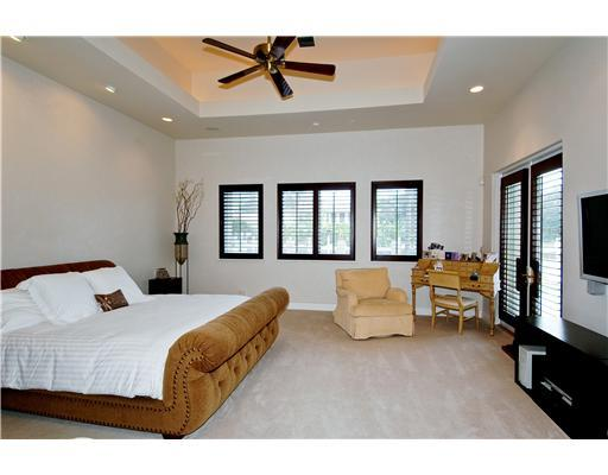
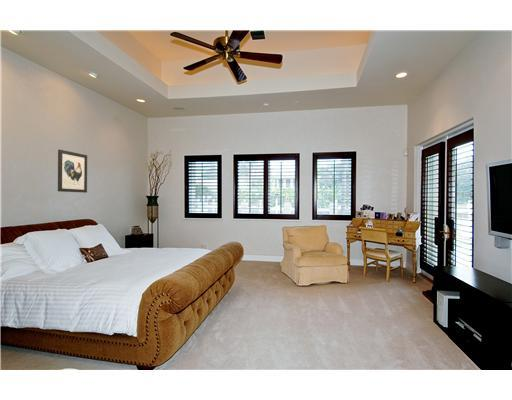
+ wall art (73, 172)
